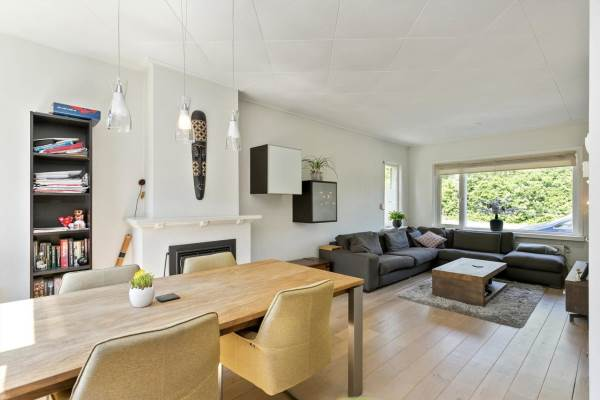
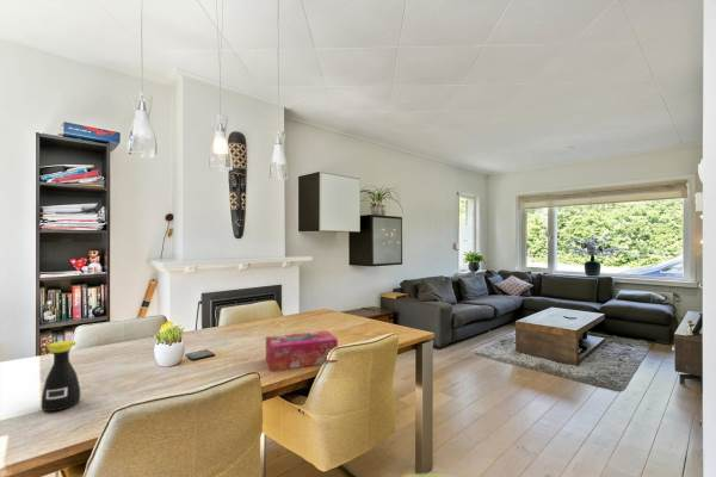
+ tissue box (301, 348)
+ bottle (61, 373)
